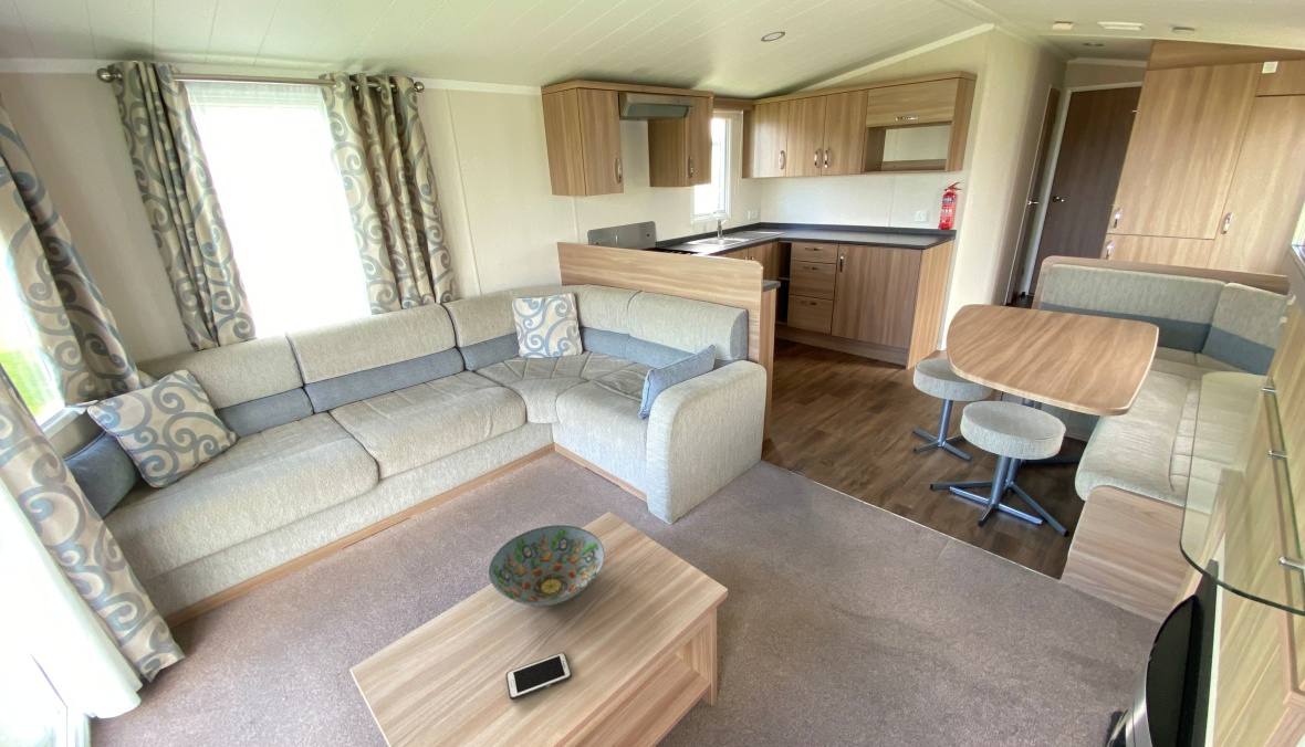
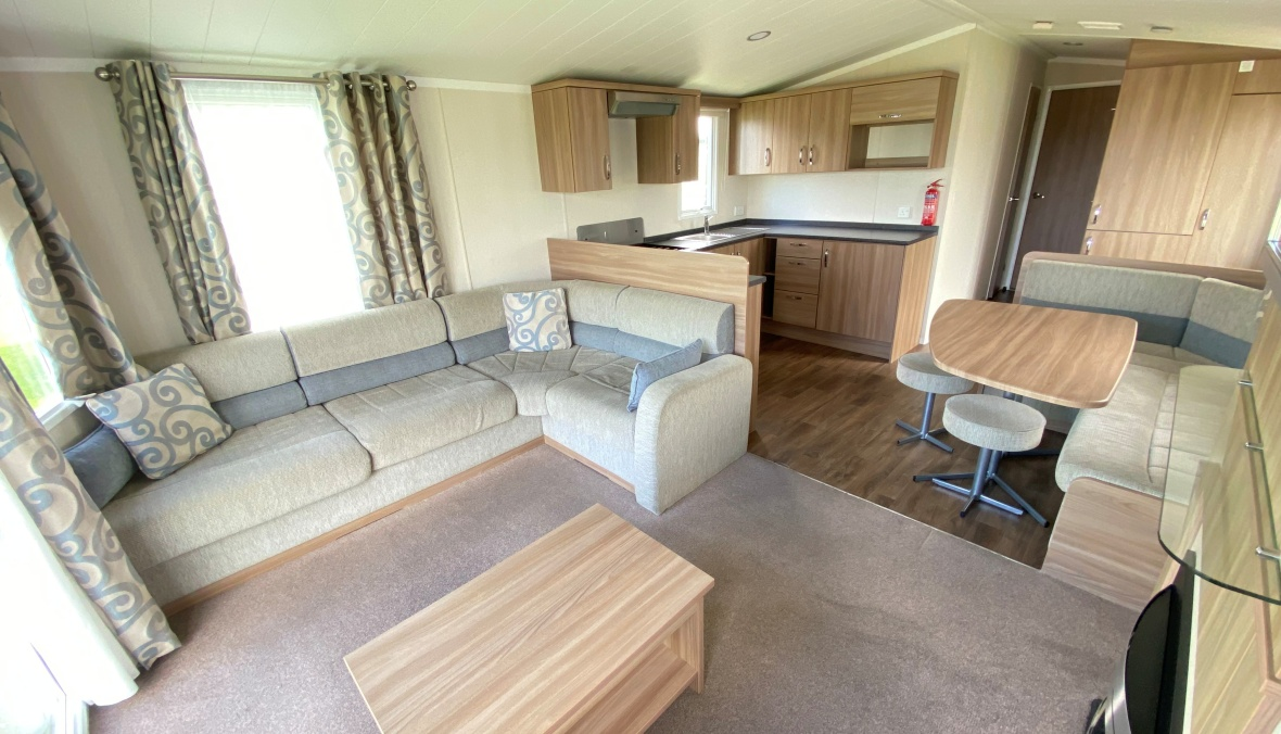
- decorative bowl (549, 574)
- cell phone (539, 675)
